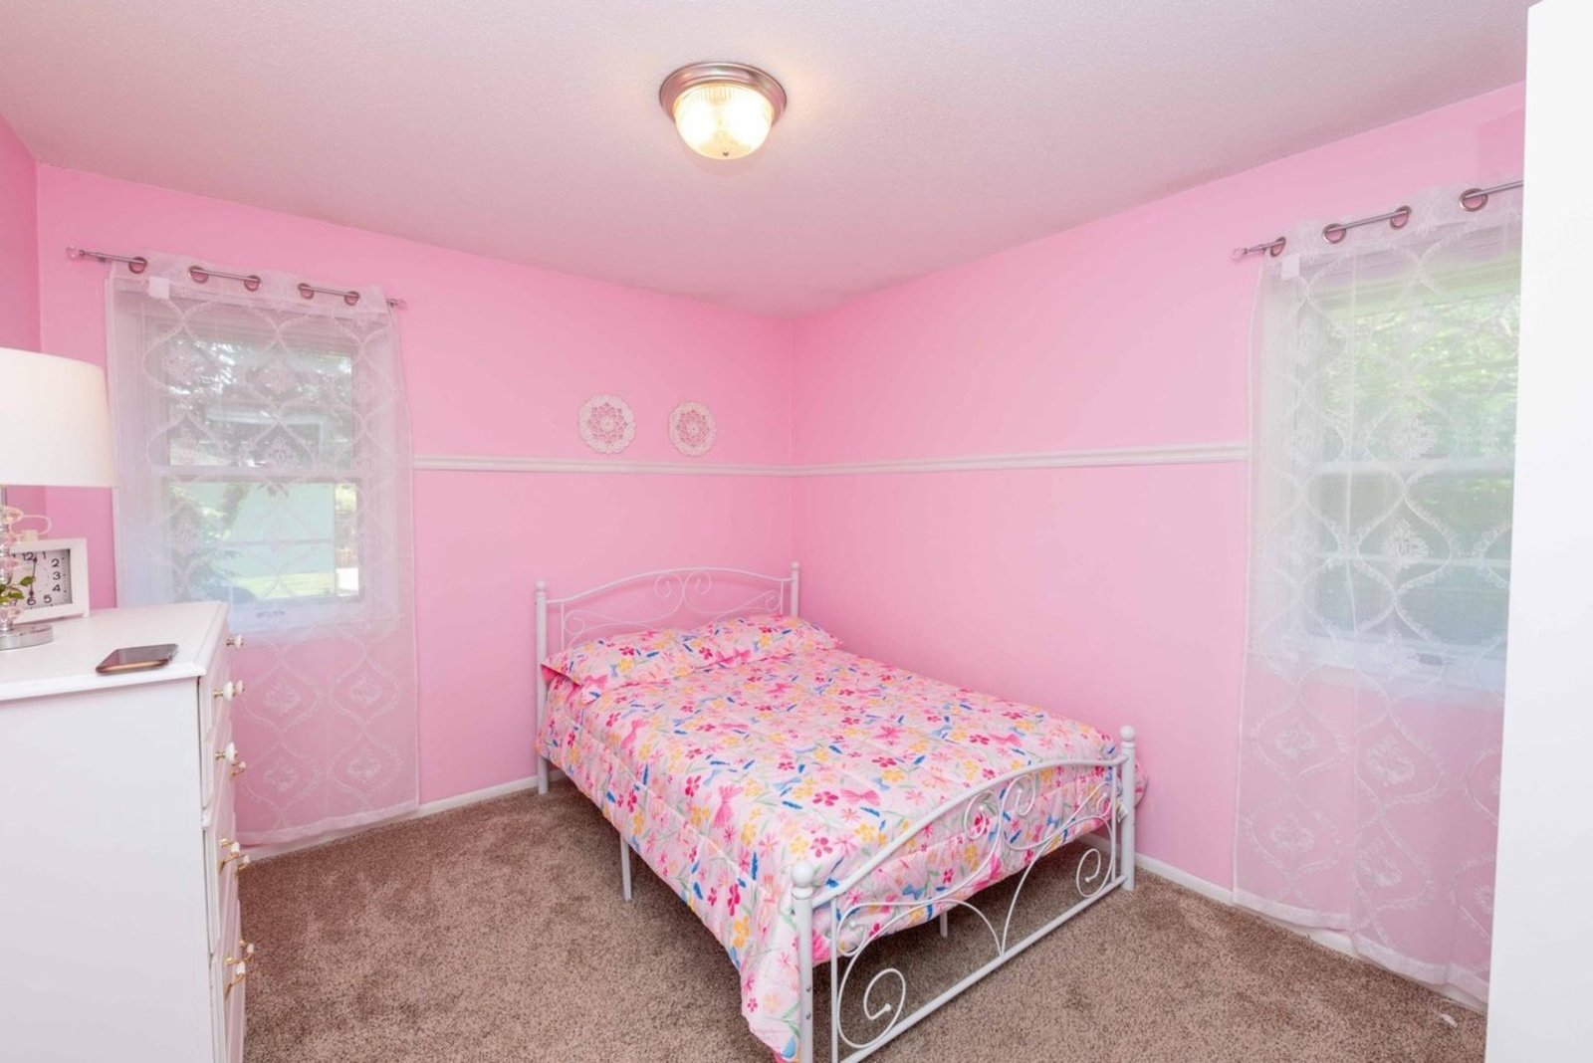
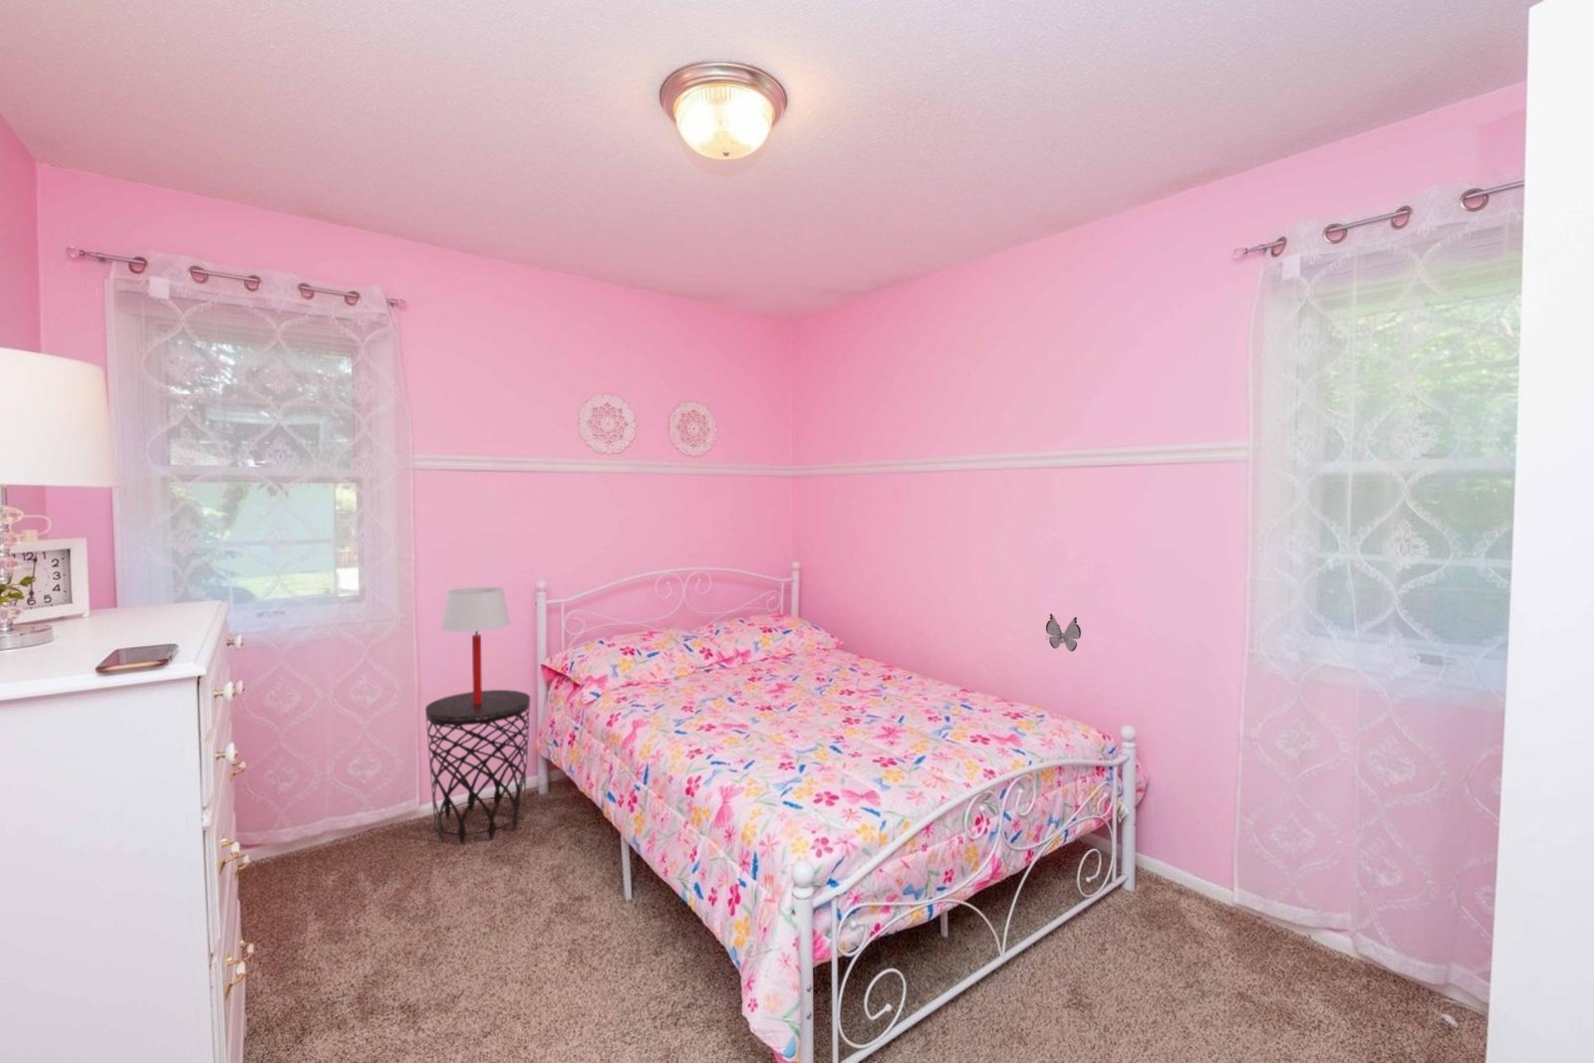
+ table lamp (476, 645)
+ side table (480, 763)
+ decorative butterfly (1060, 632)
